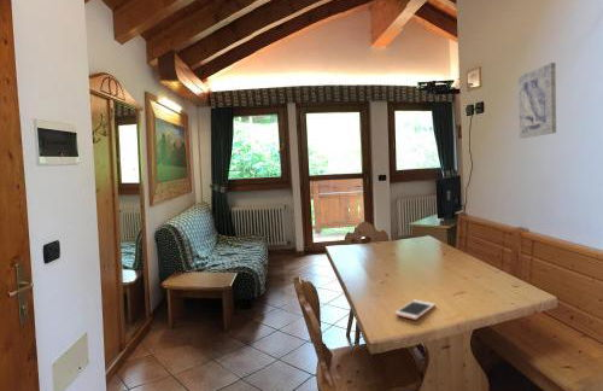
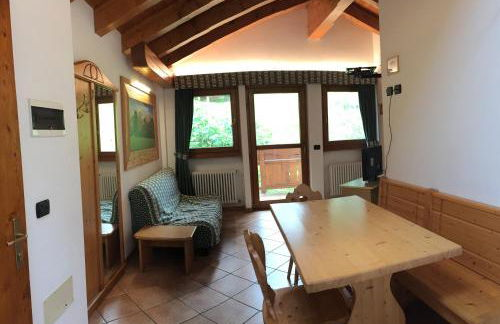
- cell phone (415, 309)
- wall art (535, 103)
